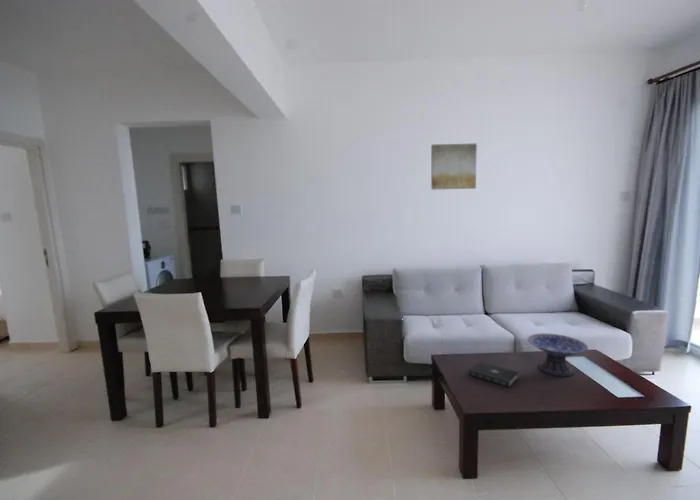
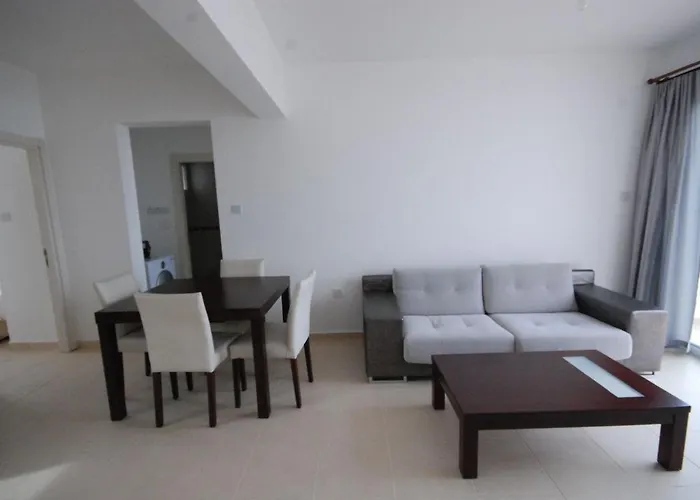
- decorative bowl (556, 355)
- wall art (453, 166)
- book (493, 373)
